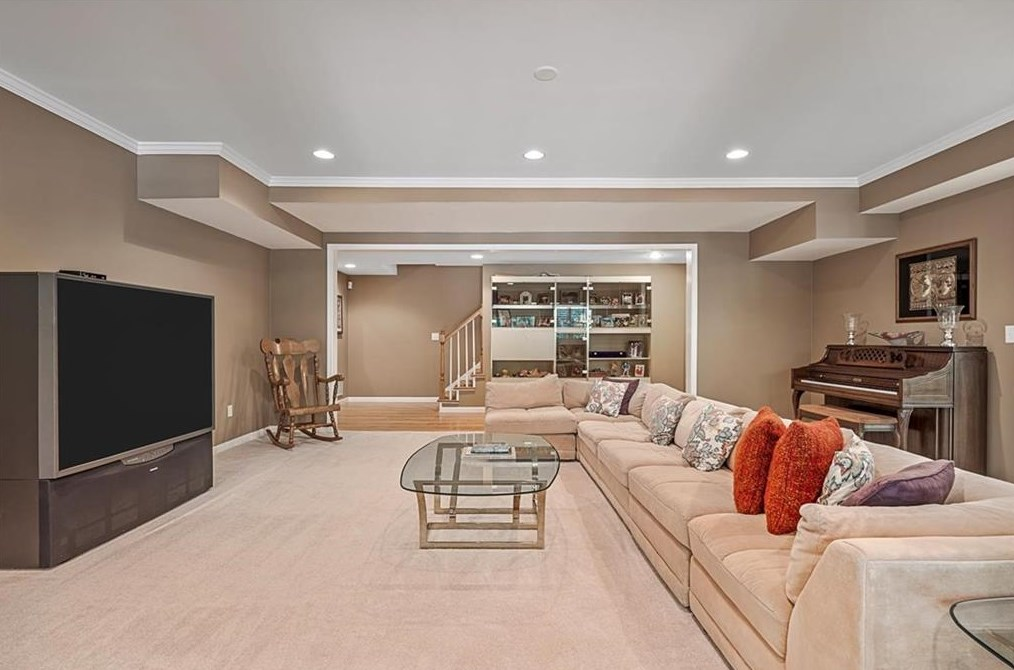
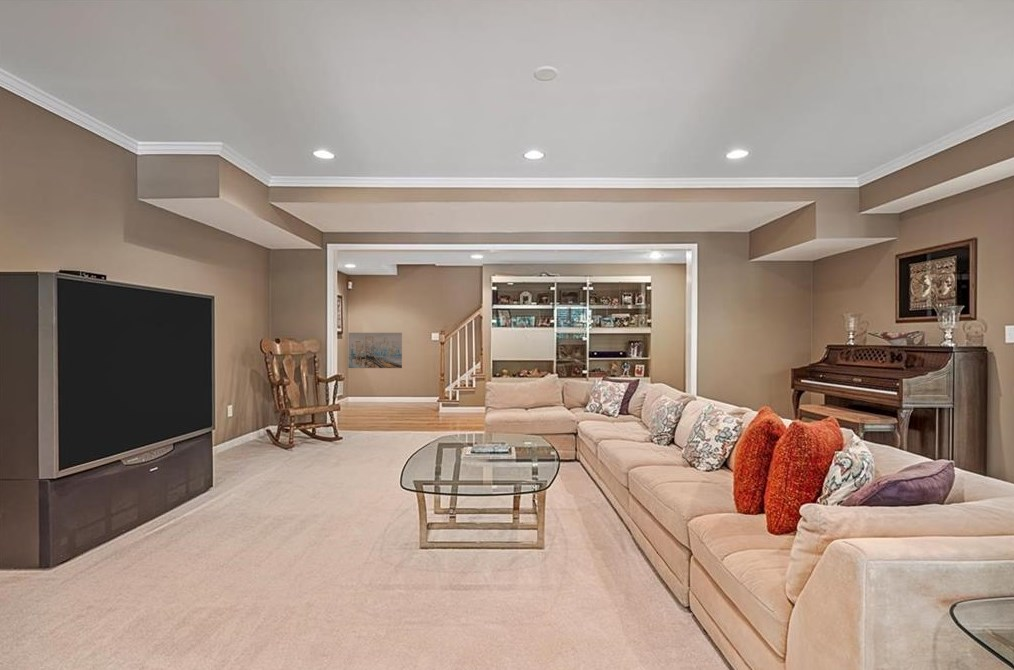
+ wall art (375, 350)
